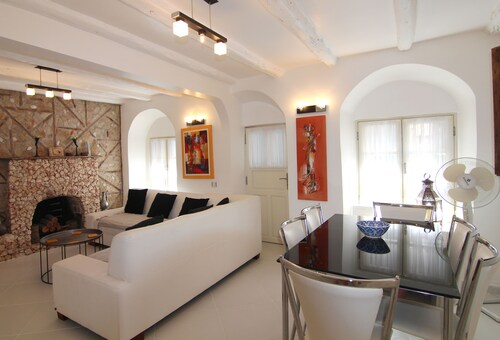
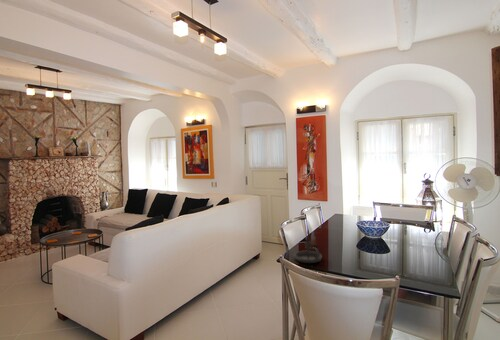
+ candlestick (309, 251)
